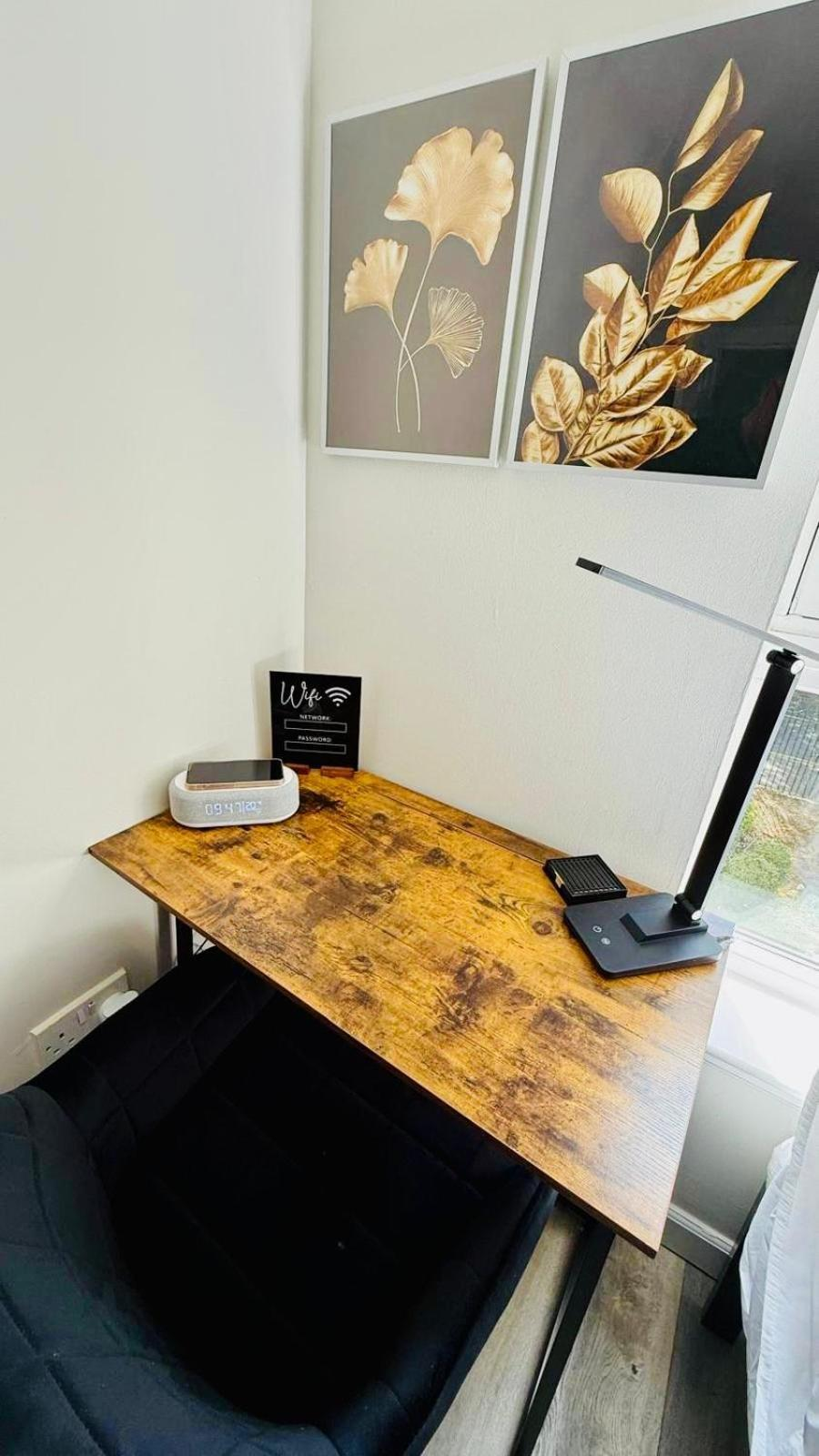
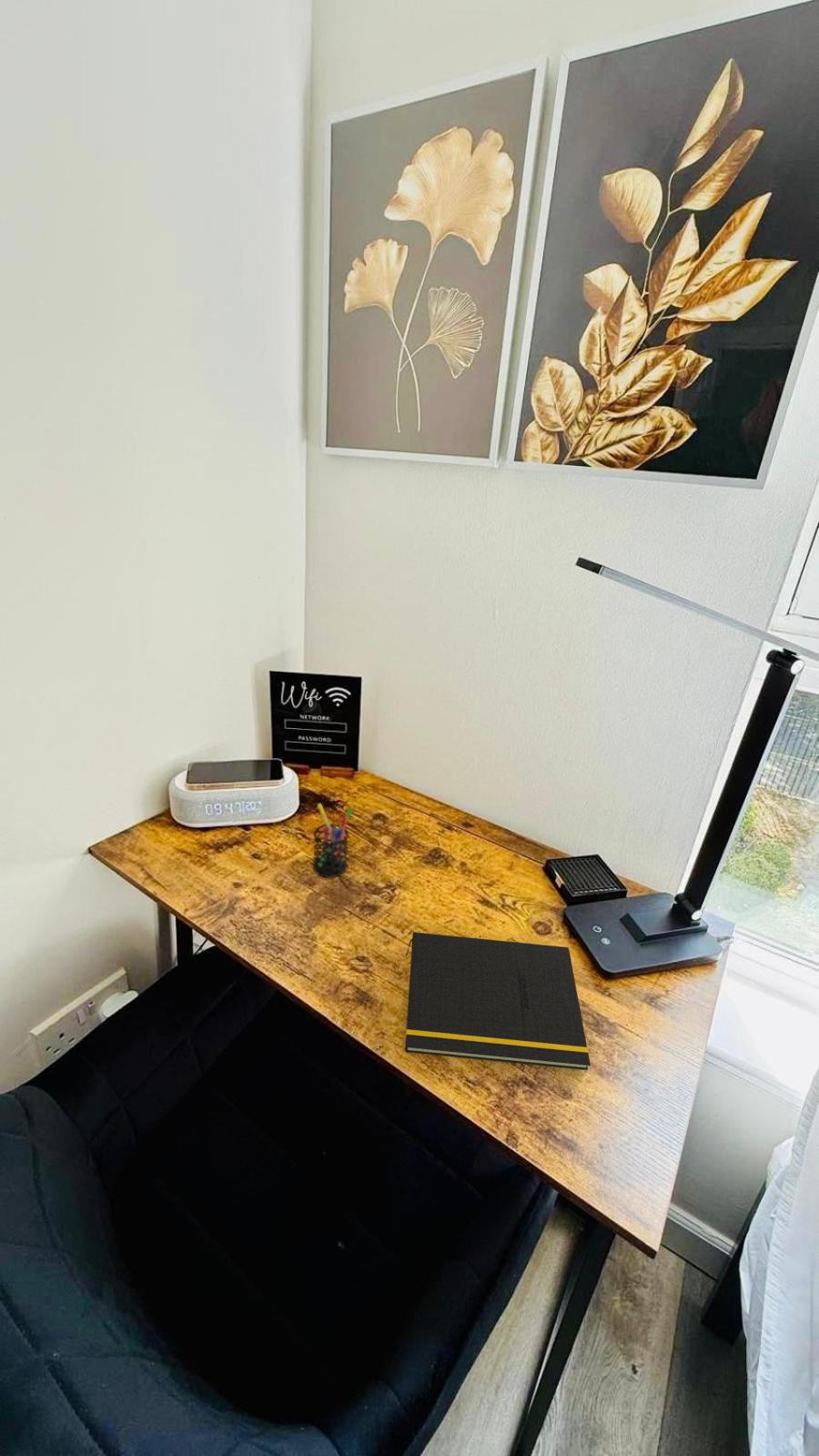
+ notepad (493, 995)
+ pen holder (335, 837)
